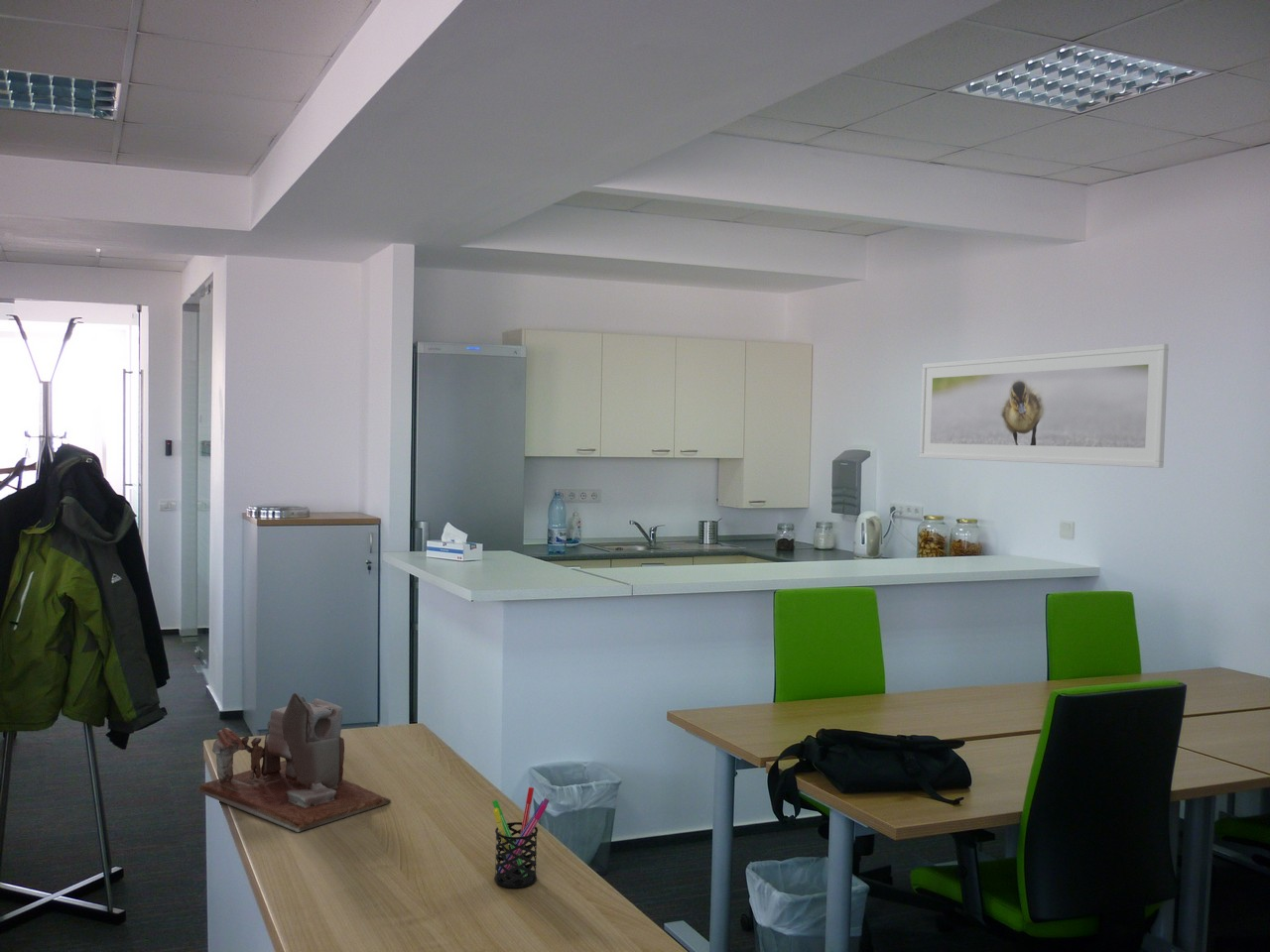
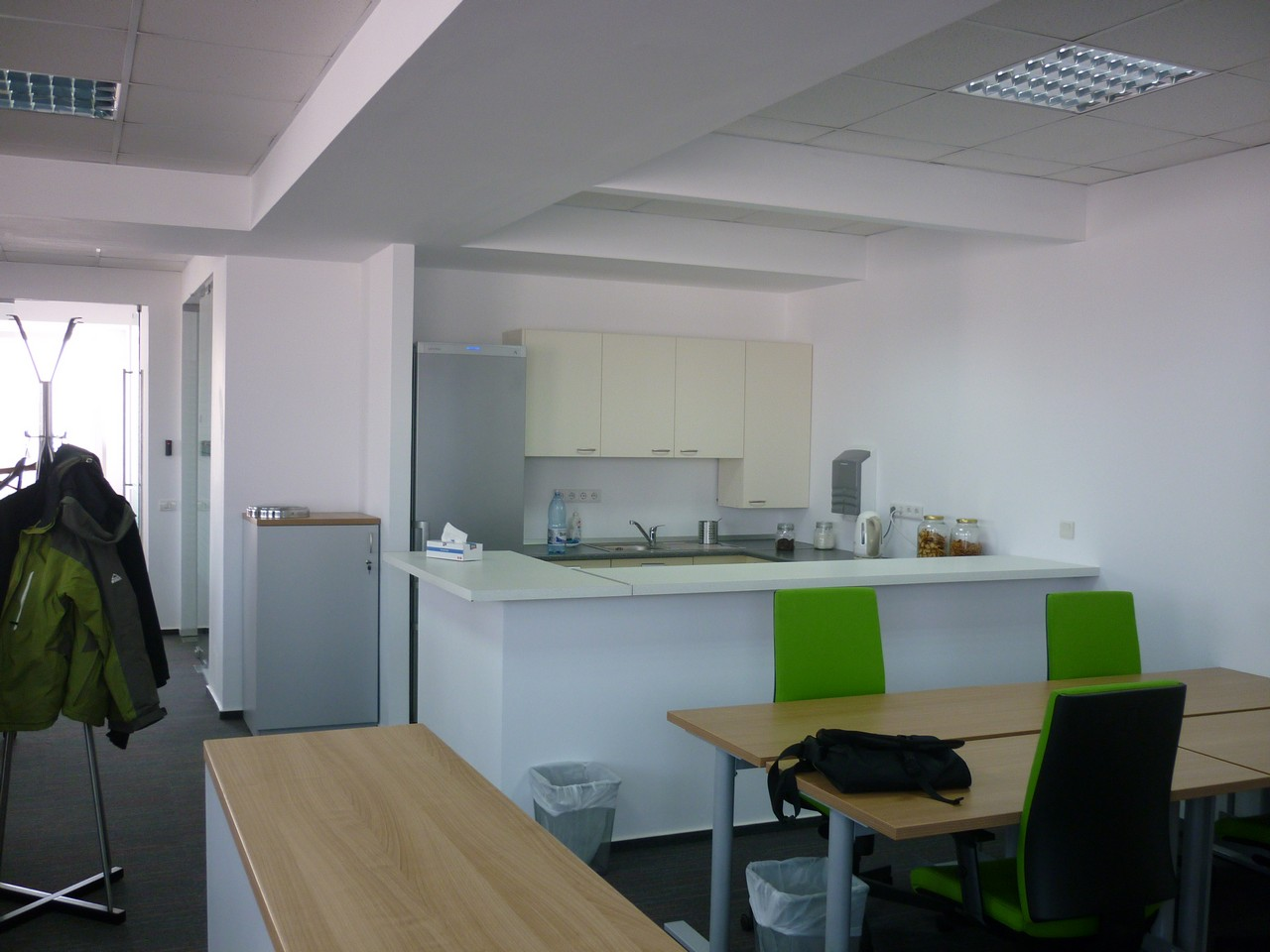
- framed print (1026, 409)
- pen holder (514, 834)
- desk organizer (294, 741)
